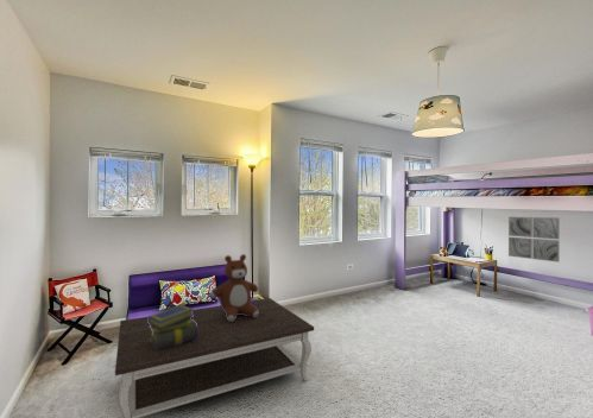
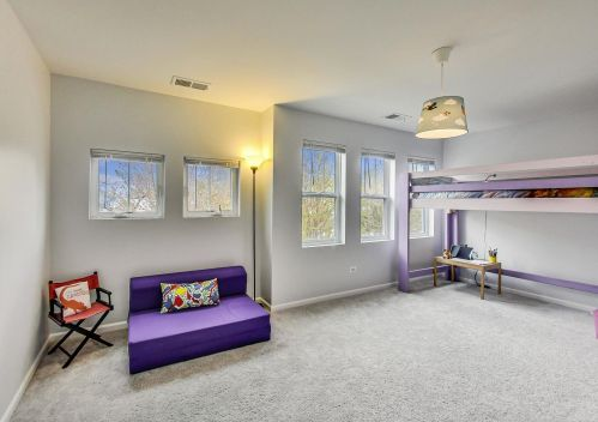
- teddy bear (238, 285)
- coffee table (214, 350)
- stack of books (172, 324)
- wall art (532, 236)
